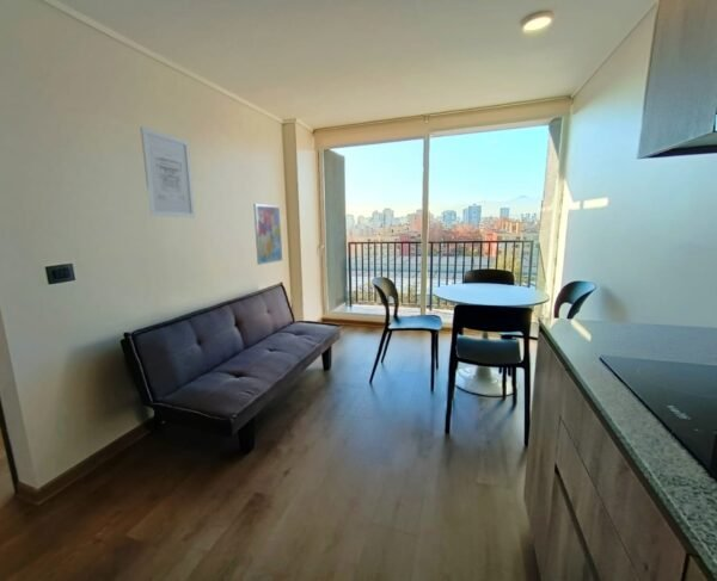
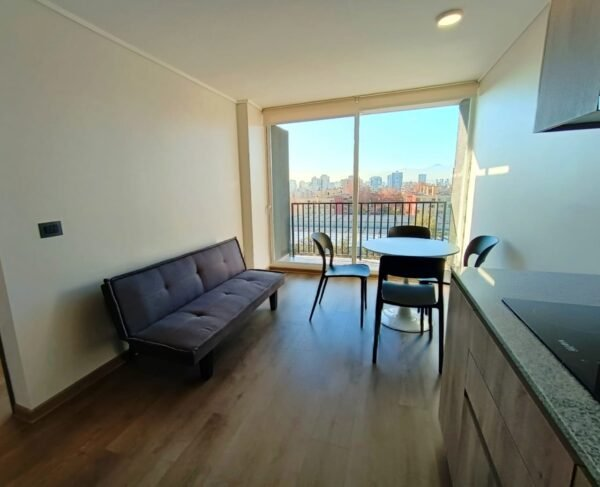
- wall art (269, 234)
- wall art (170, 177)
